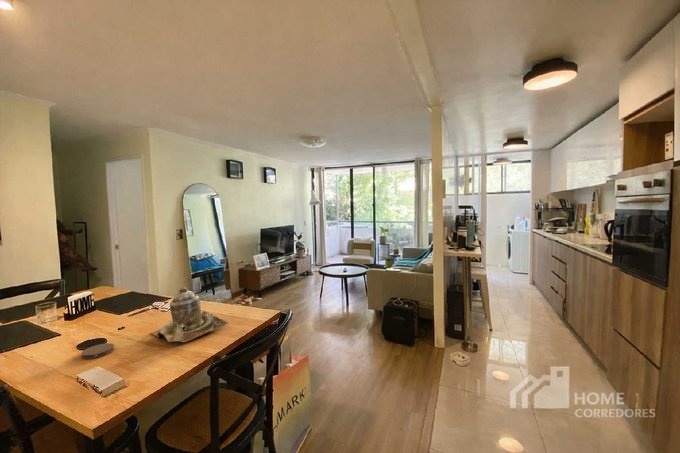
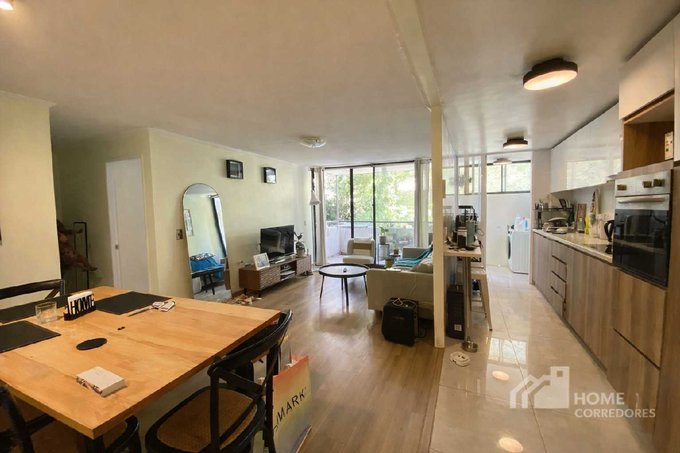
- teapot (189, 307)
- coaster (98, 350)
